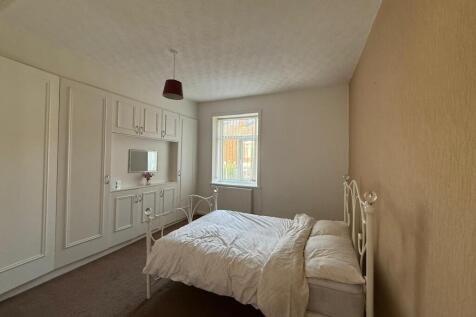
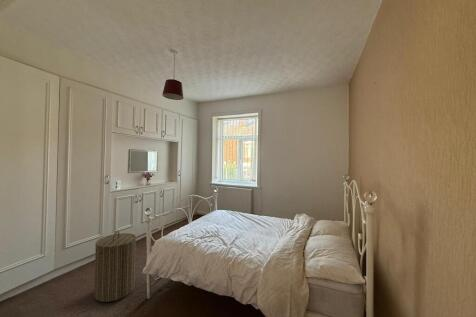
+ laundry hamper (116, 260)
